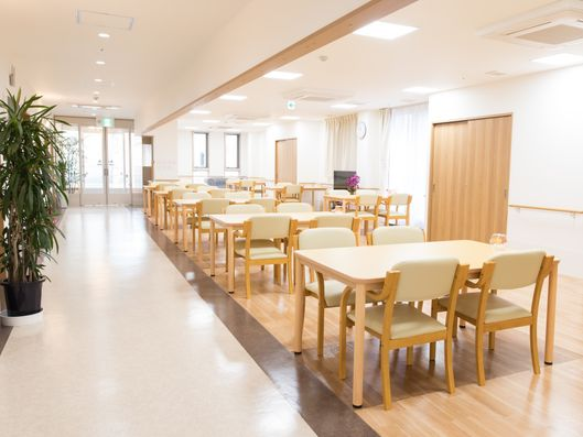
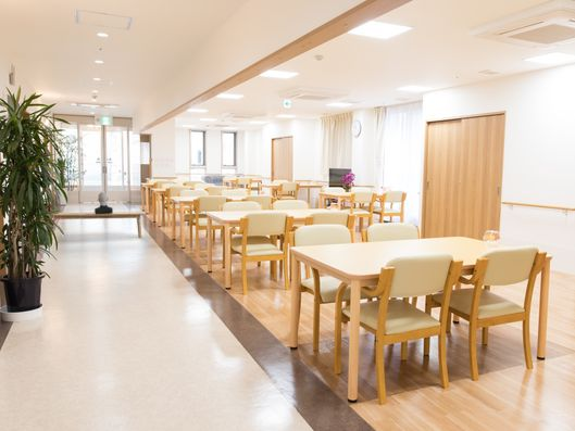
+ bench (91, 218)
+ sculpture bust (103, 203)
